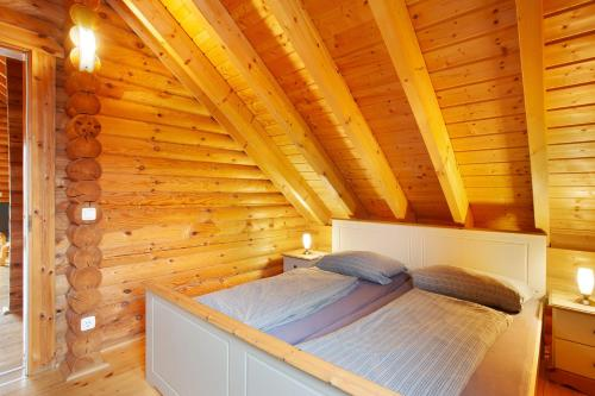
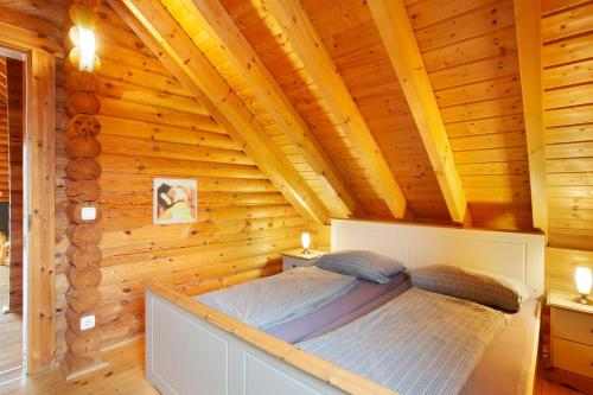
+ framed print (176, 200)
